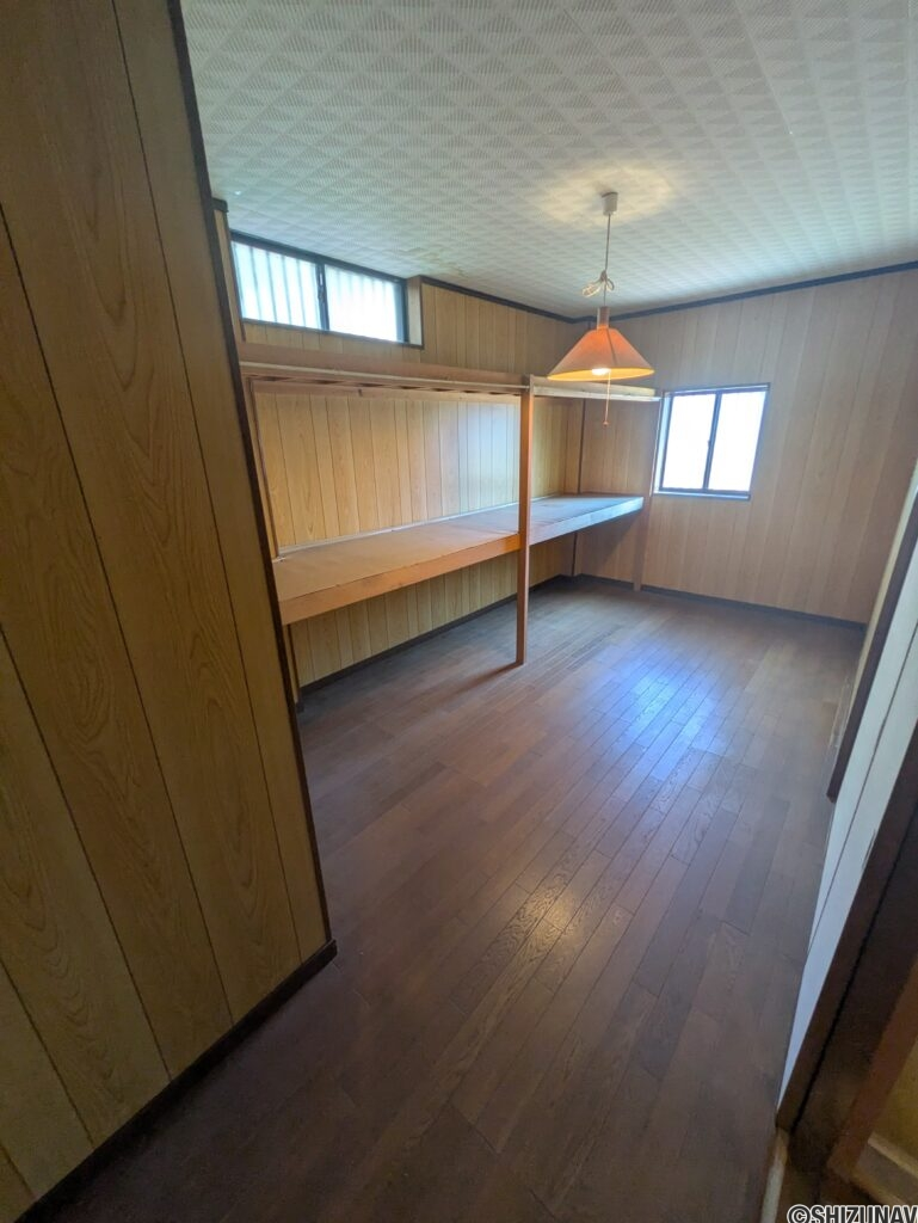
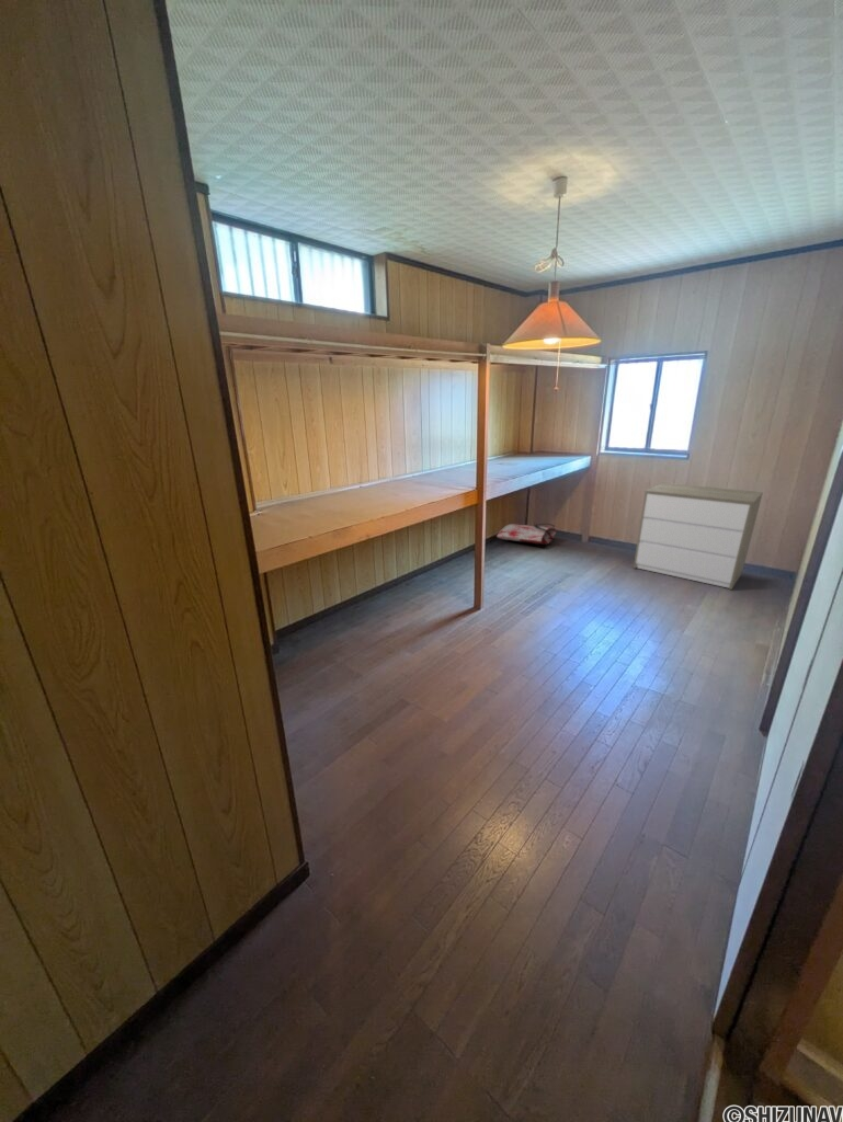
+ dresser (694, 531)
+ bag (526, 531)
